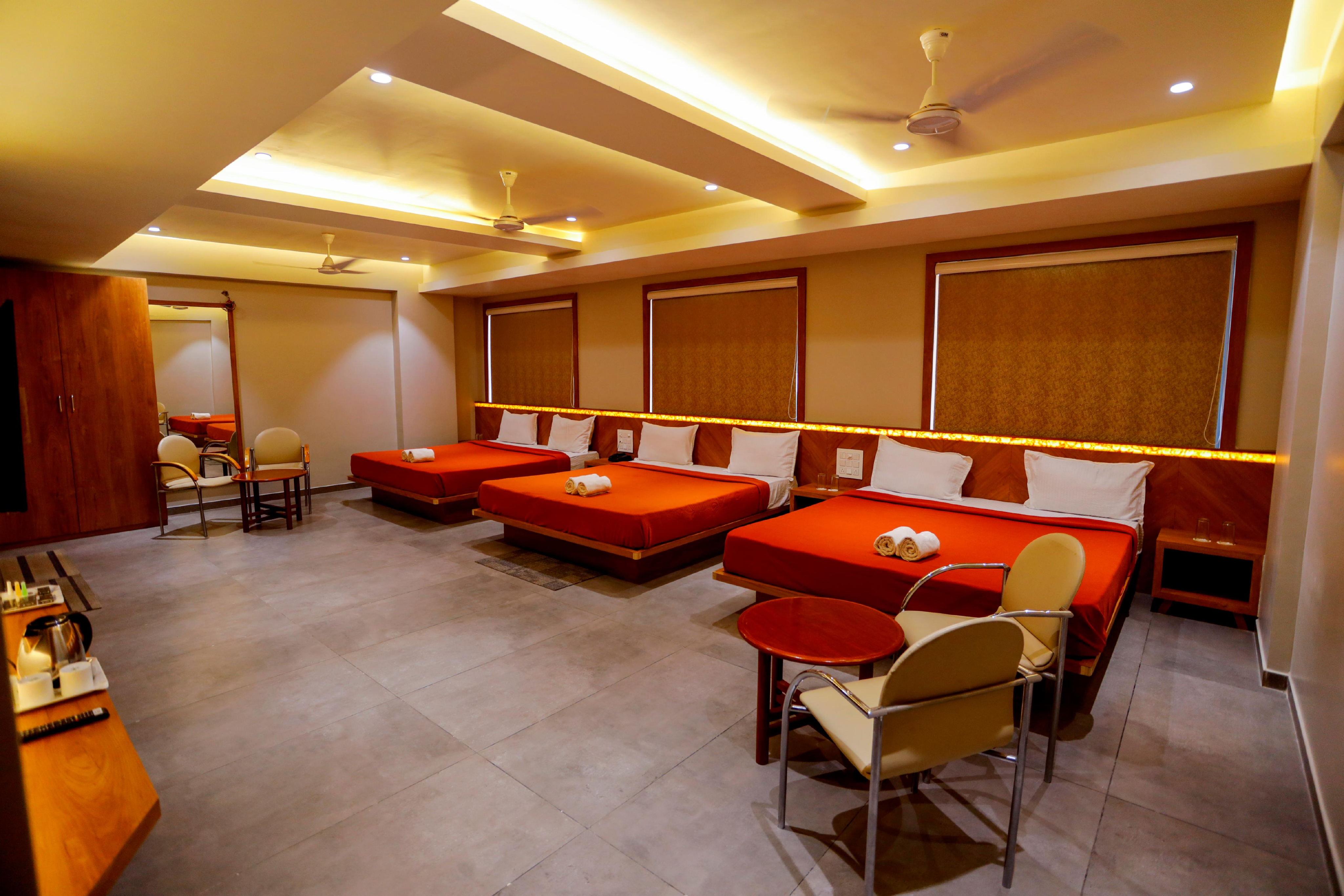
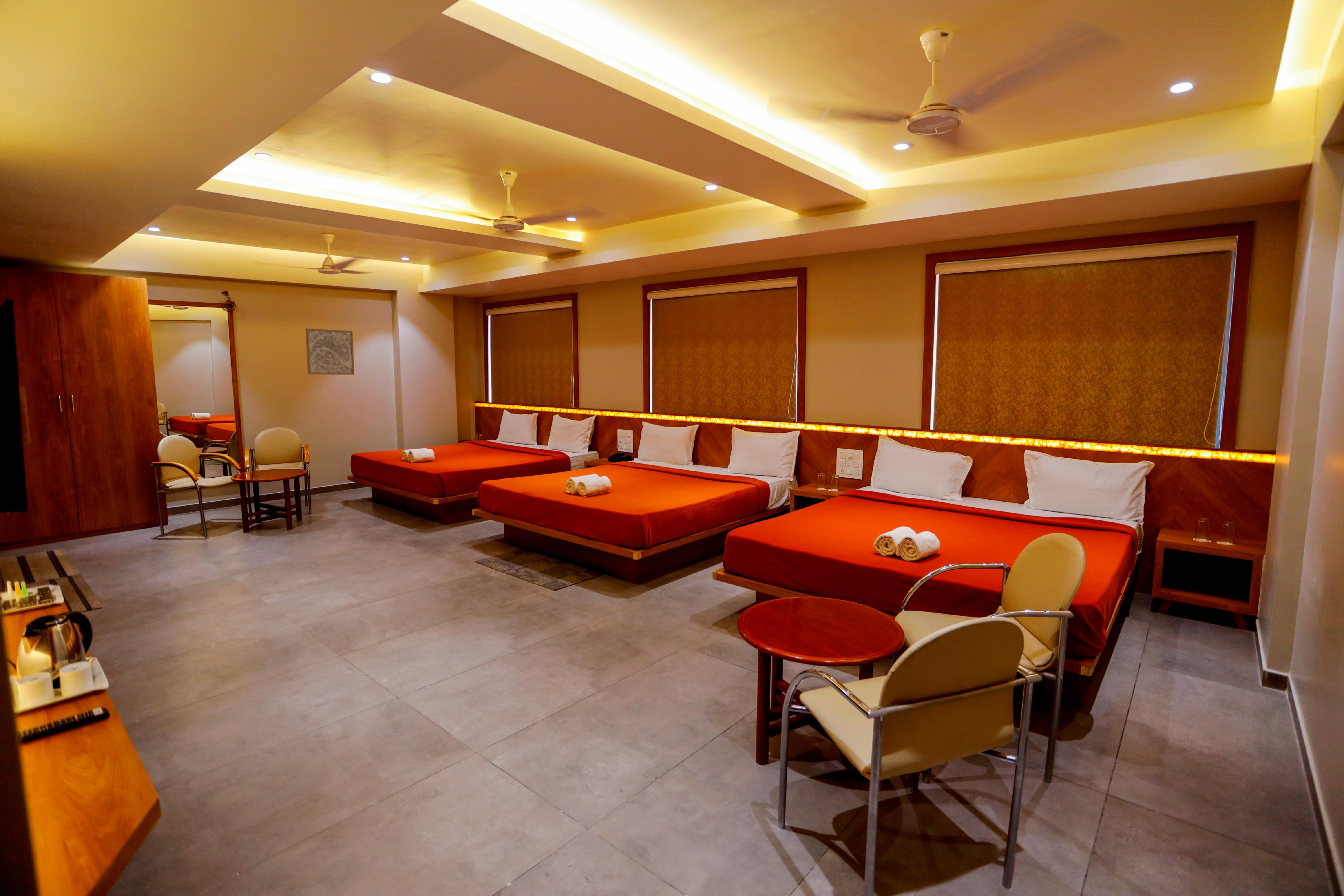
+ wall art (330, 352)
